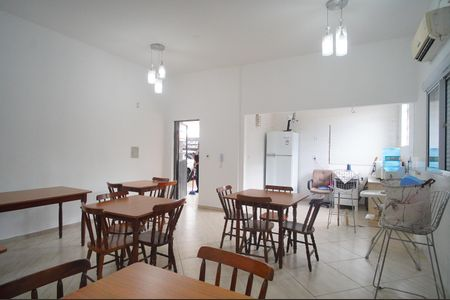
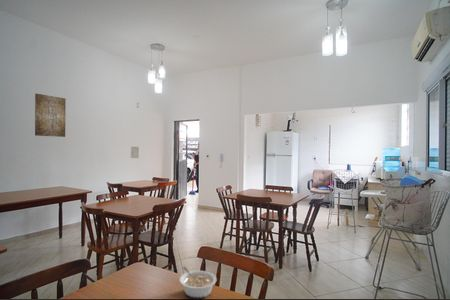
+ wall art (50, 116)
+ legume (196, 283)
